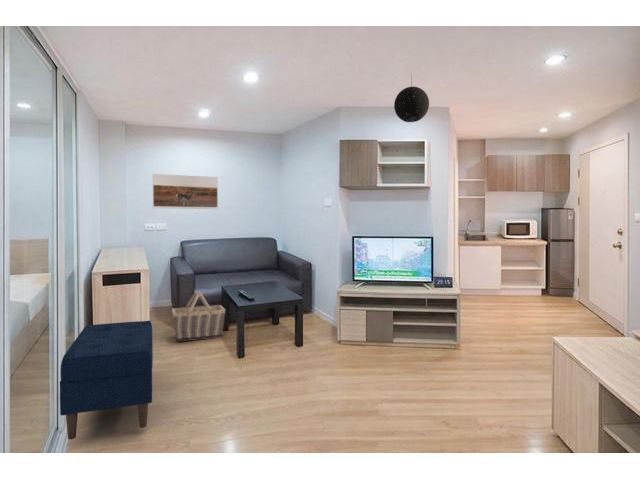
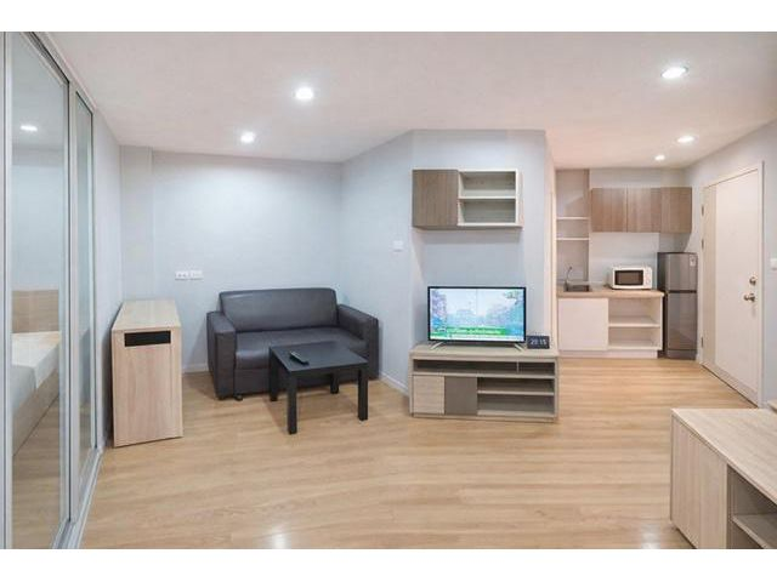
- pendant light (411, 96)
- basket (198, 314)
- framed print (185, 192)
- bench (114, 369)
